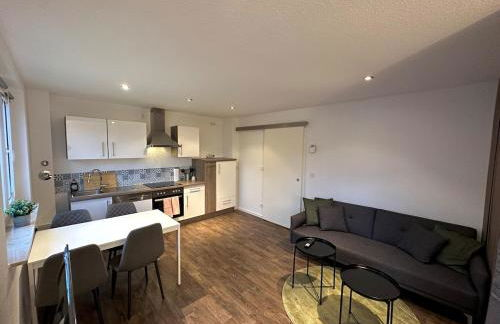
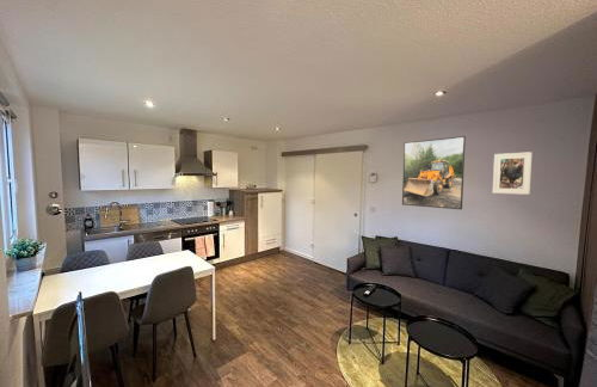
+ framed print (430, 173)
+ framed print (511, 173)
